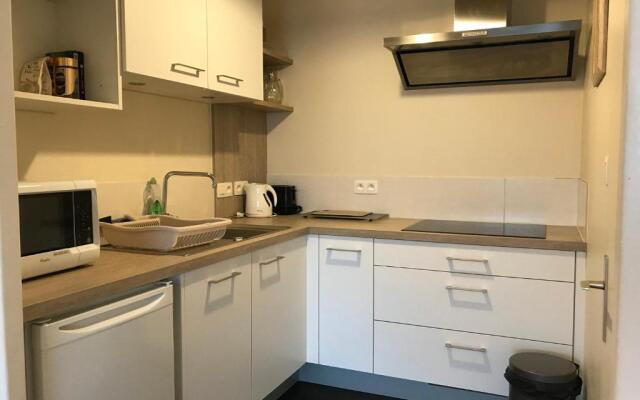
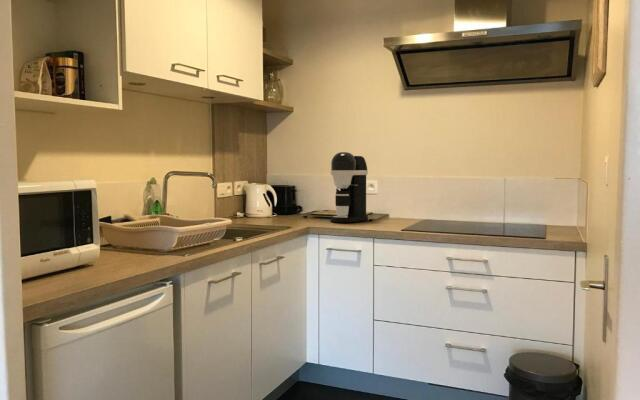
+ coffee maker (349, 186)
